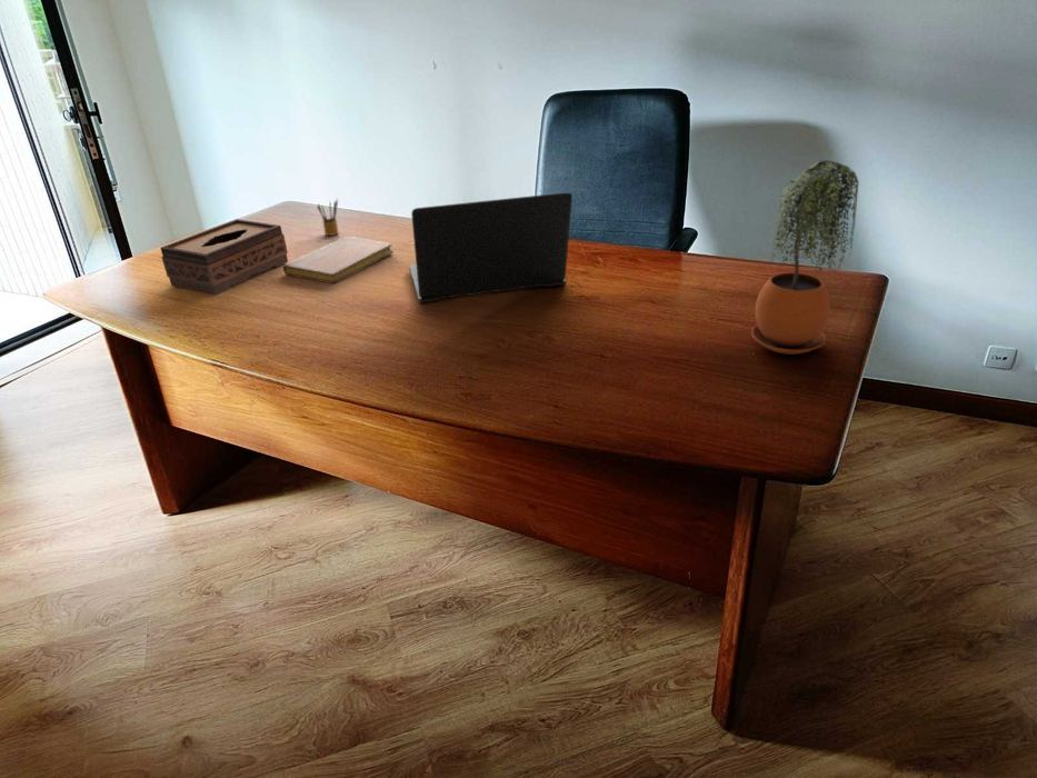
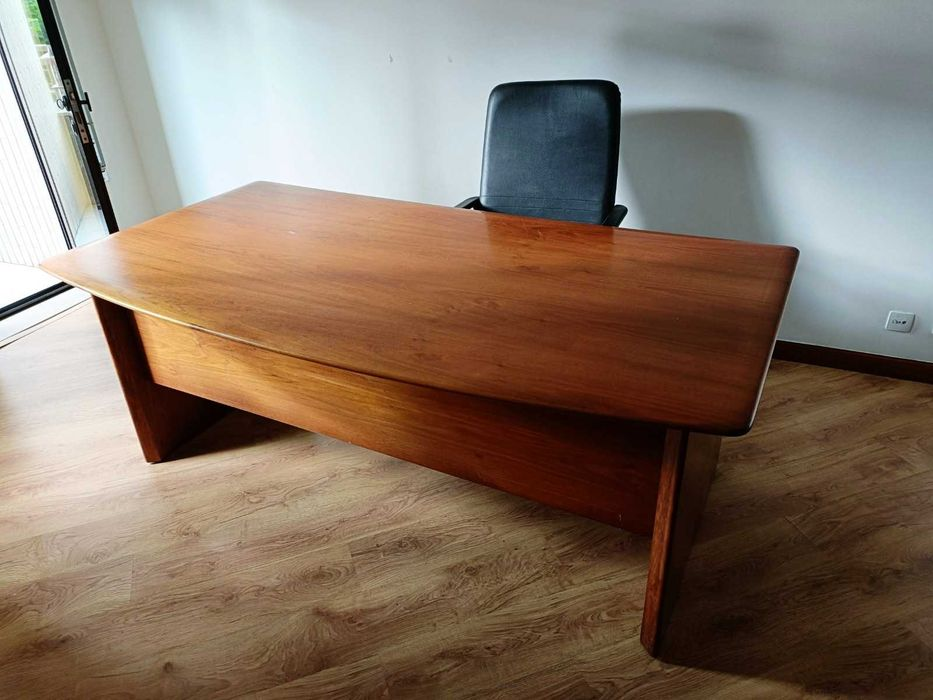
- tissue box (227, 255)
- potted plant (806, 258)
- laptop (483, 235)
- pencil box (330, 217)
- notebook (339, 258)
